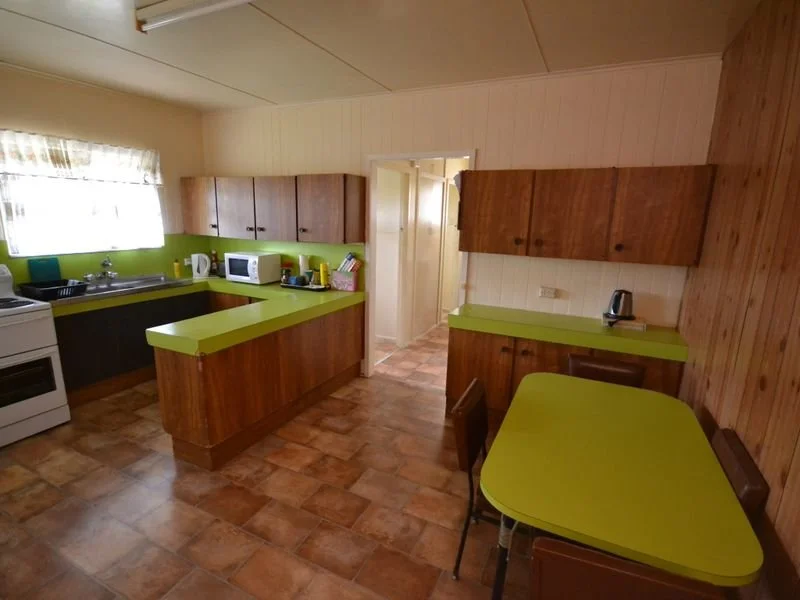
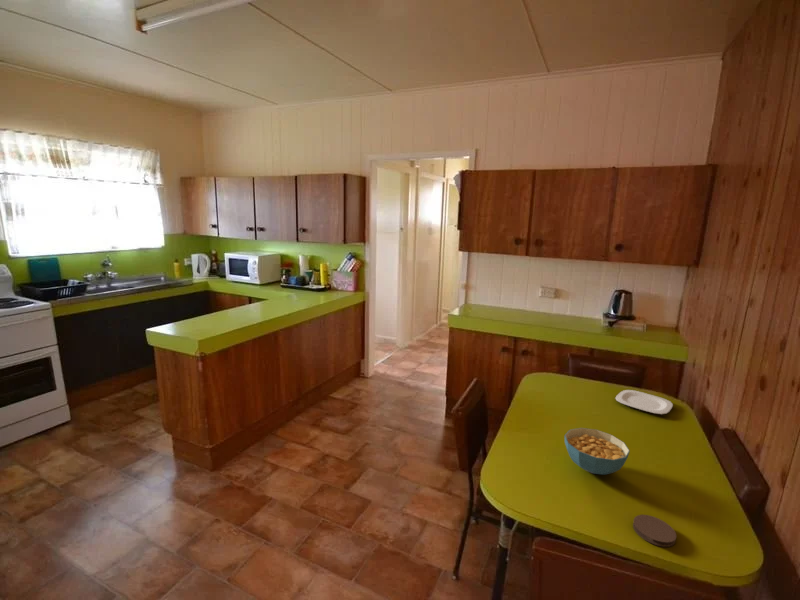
+ plate (643, 402)
+ cereal bowl (594, 455)
+ coaster (654, 530)
